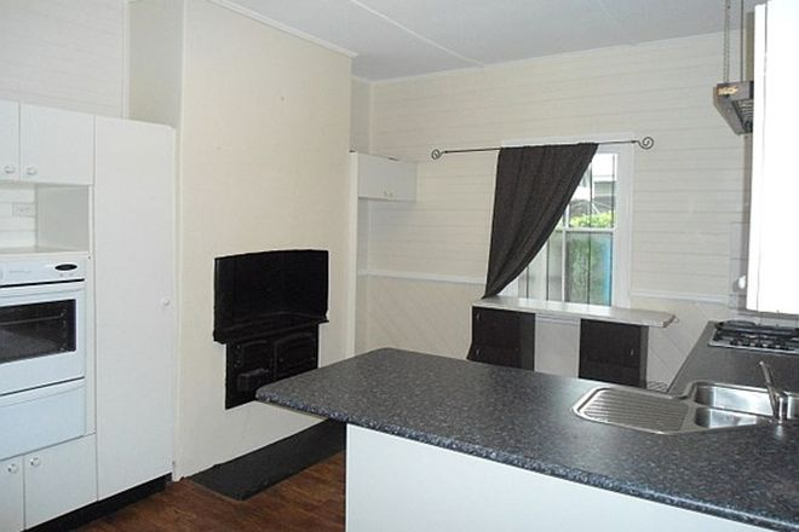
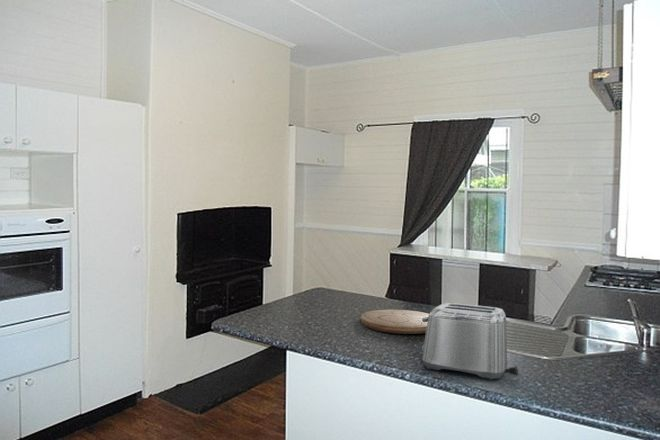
+ toaster (469, 338)
+ cutting board (400, 320)
